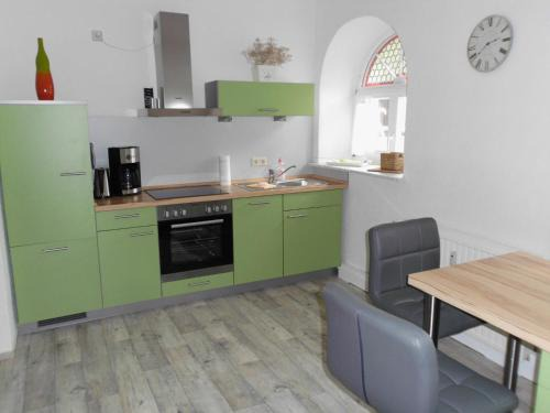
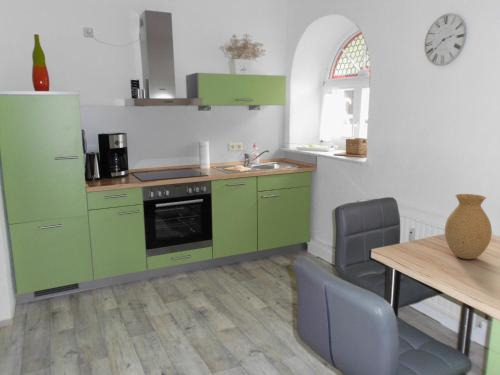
+ vase (468, 226)
